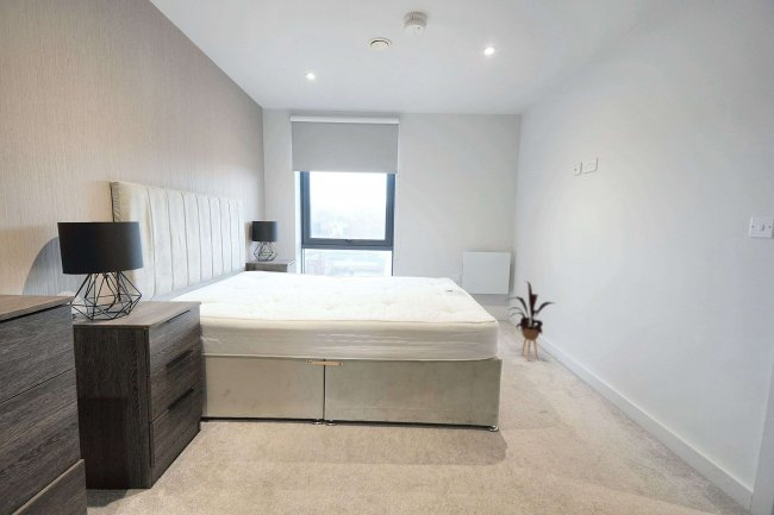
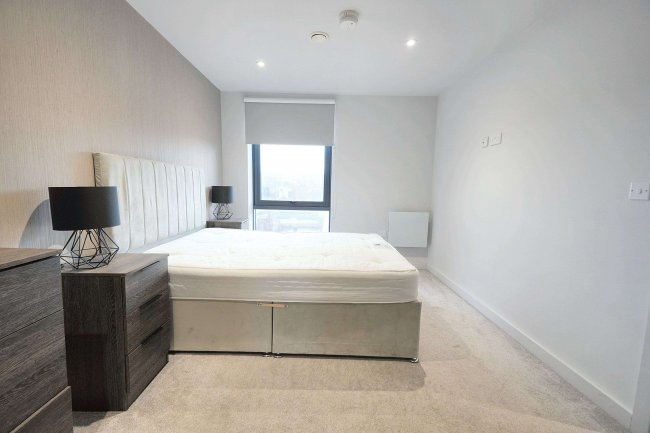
- house plant (526, 318)
